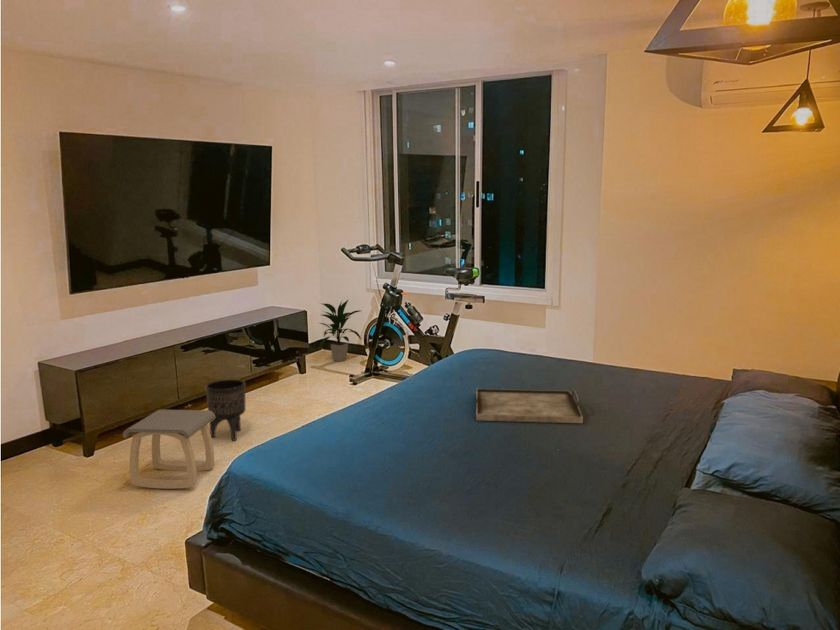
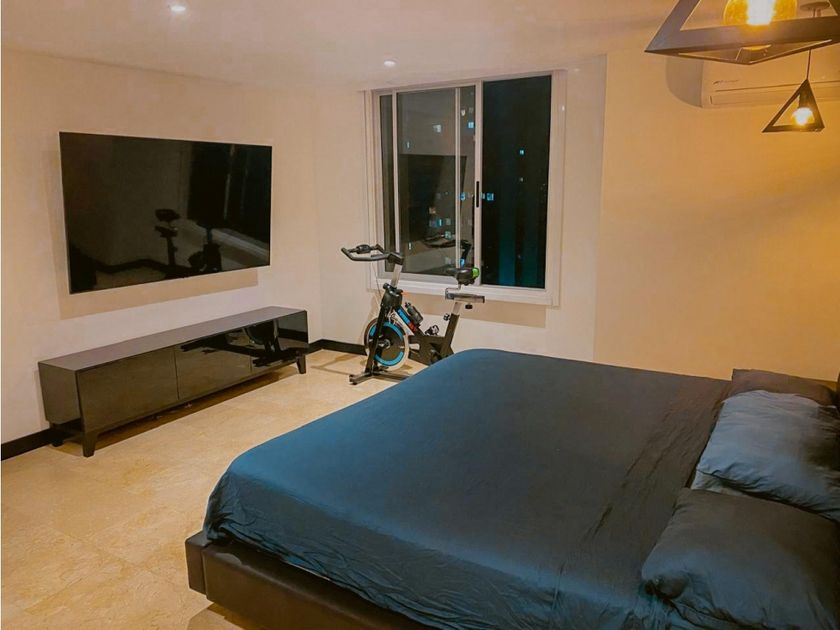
- stool (182, 446)
- indoor plant (336, 329)
- planter (227, 410)
- serving tray (525, 399)
